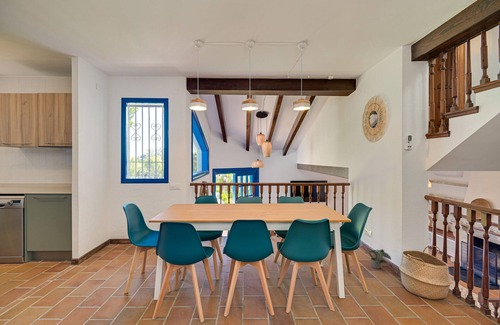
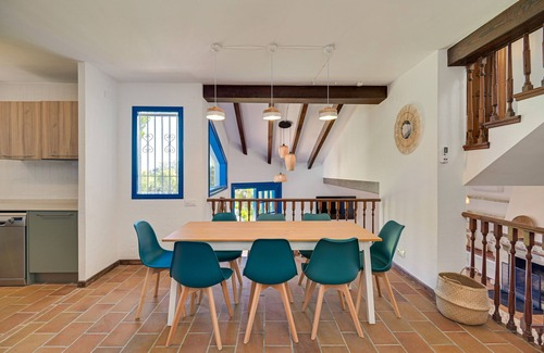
- potted plant (377, 259)
